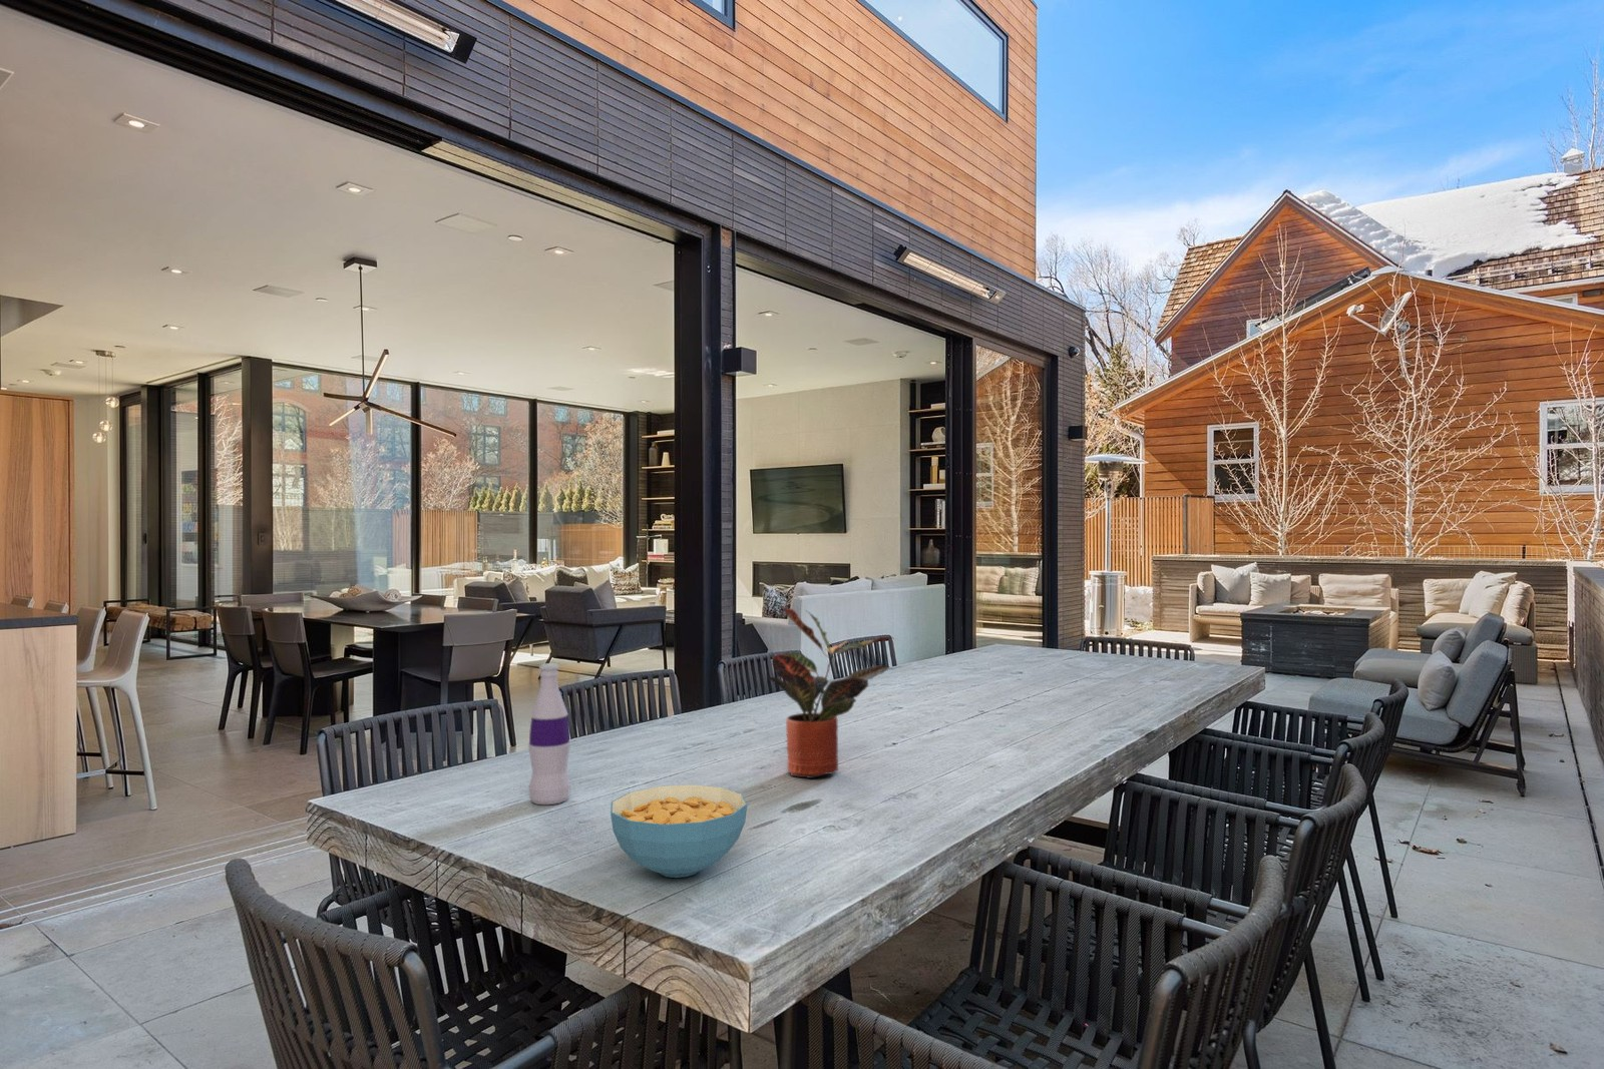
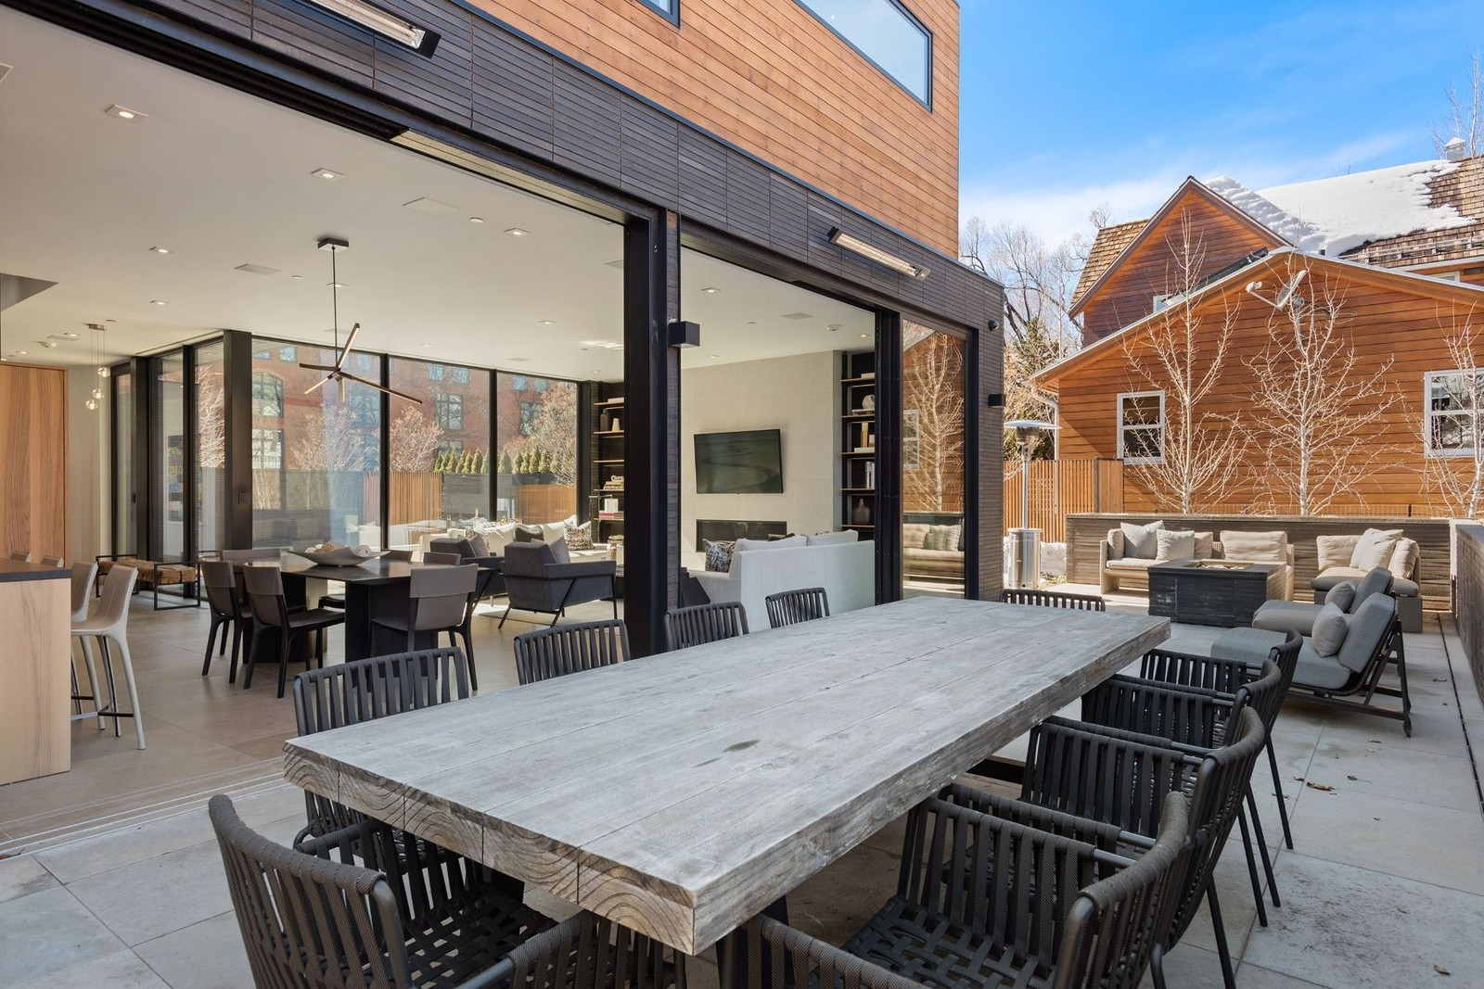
- bottle (549, 731)
- potted plant (829, 687)
- cereal bowl (679, 836)
